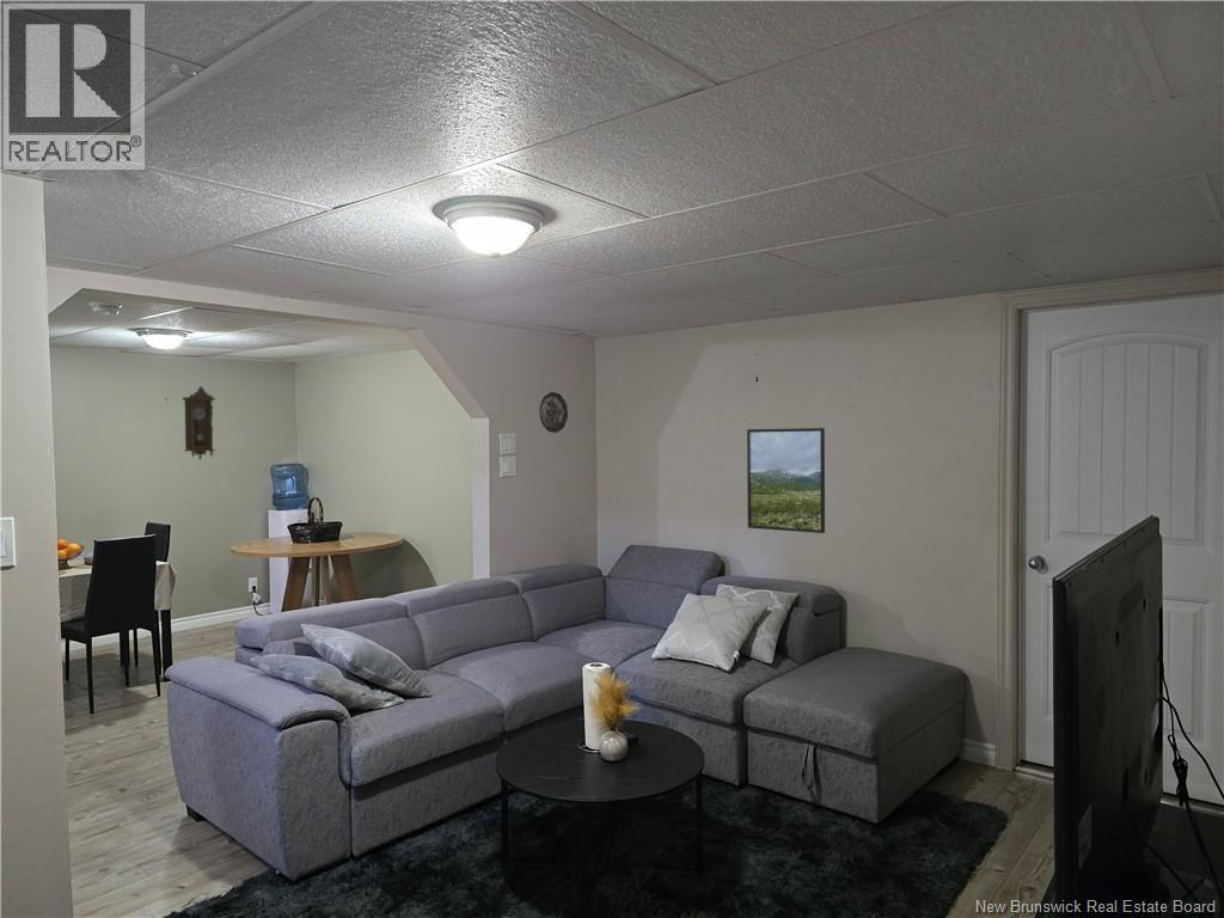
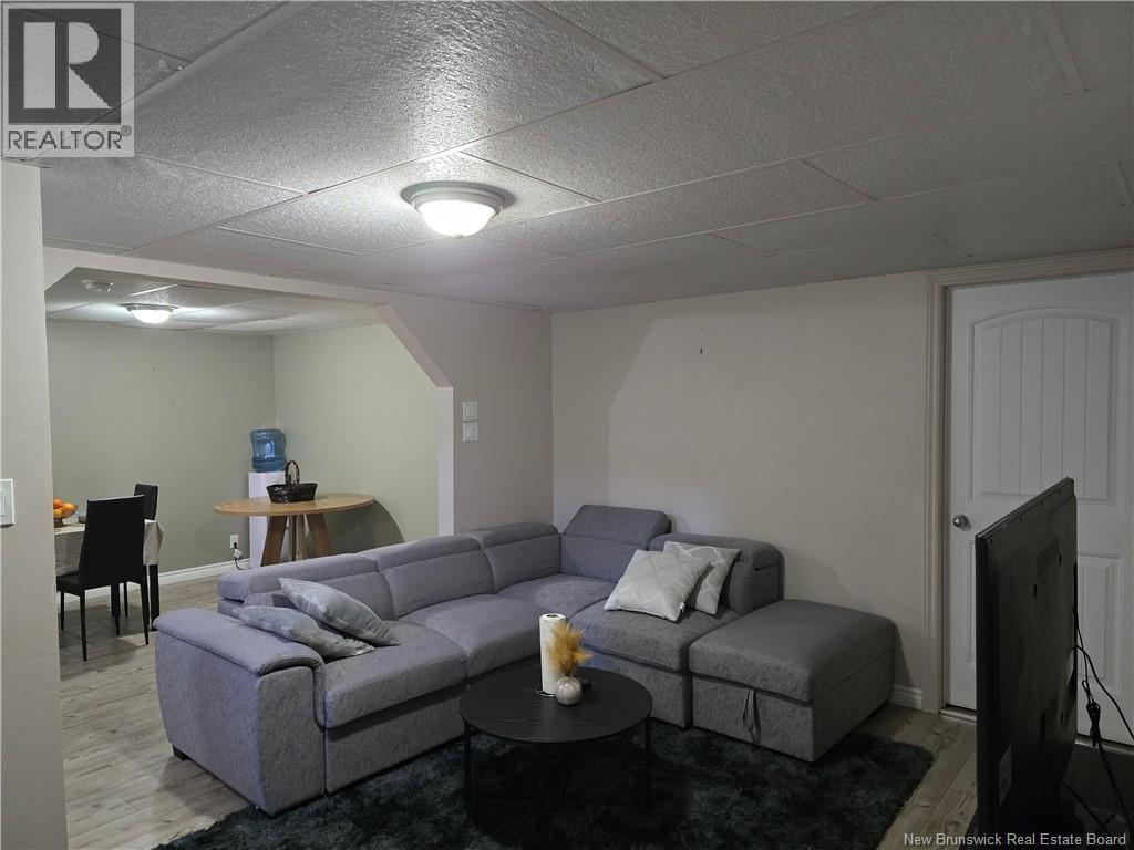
- decorative plate (552, 412)
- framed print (784, 479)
- pendulum clock (198, 423)
